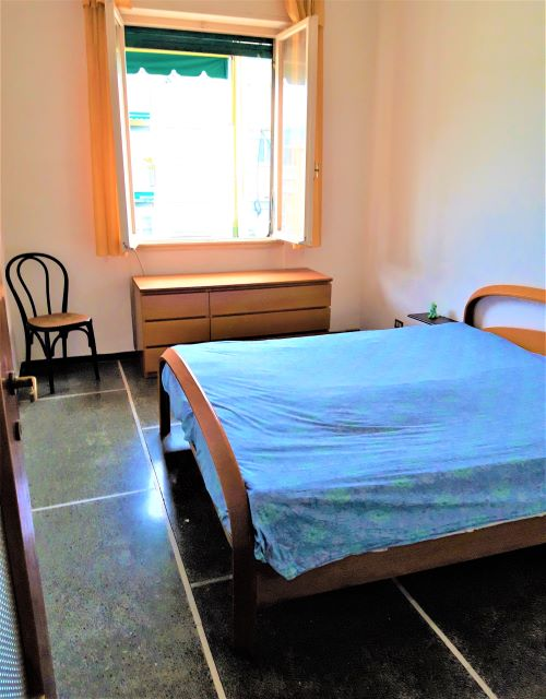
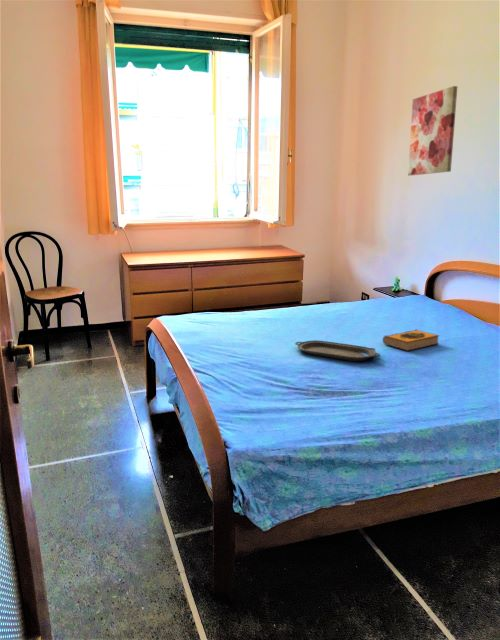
+ wall art (431, 134)
+ serving tray (335, 350)
+ hardback book (410, 339)
